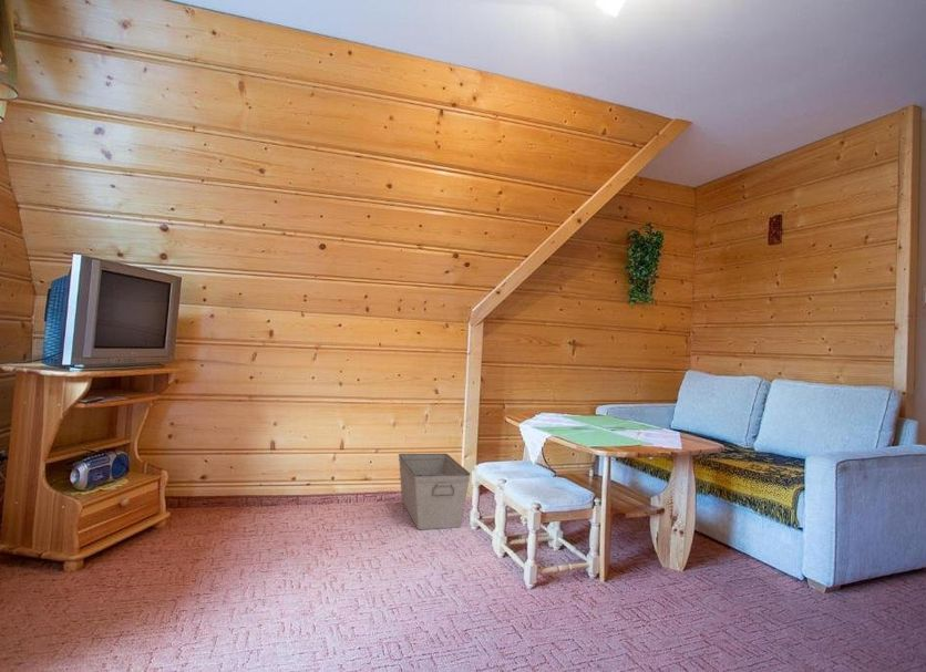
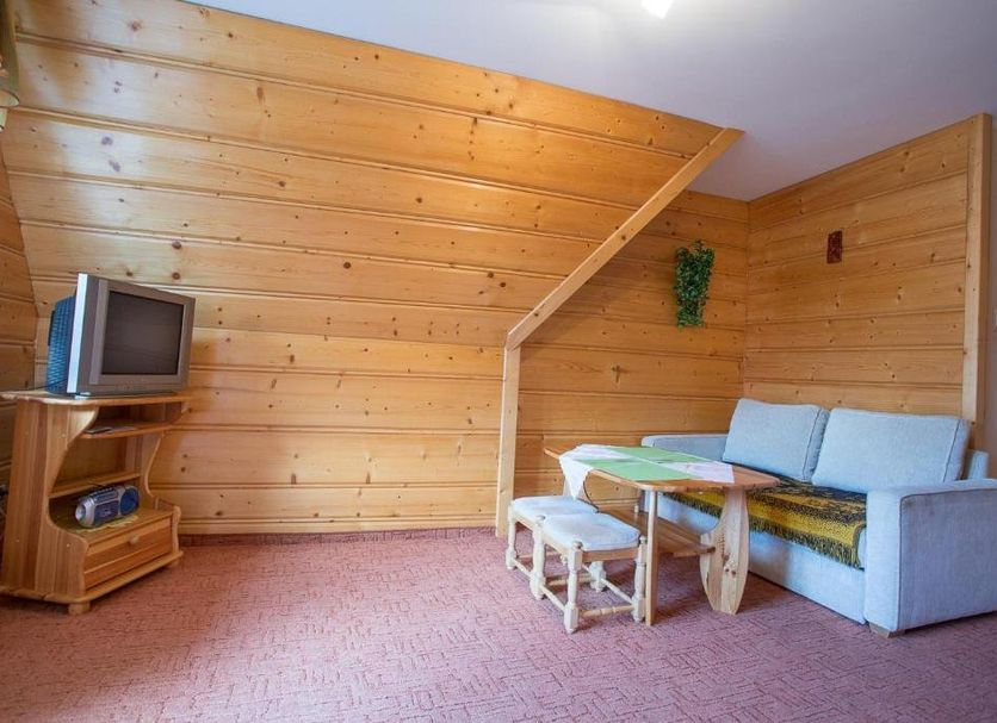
- storage bin (430, 487)
